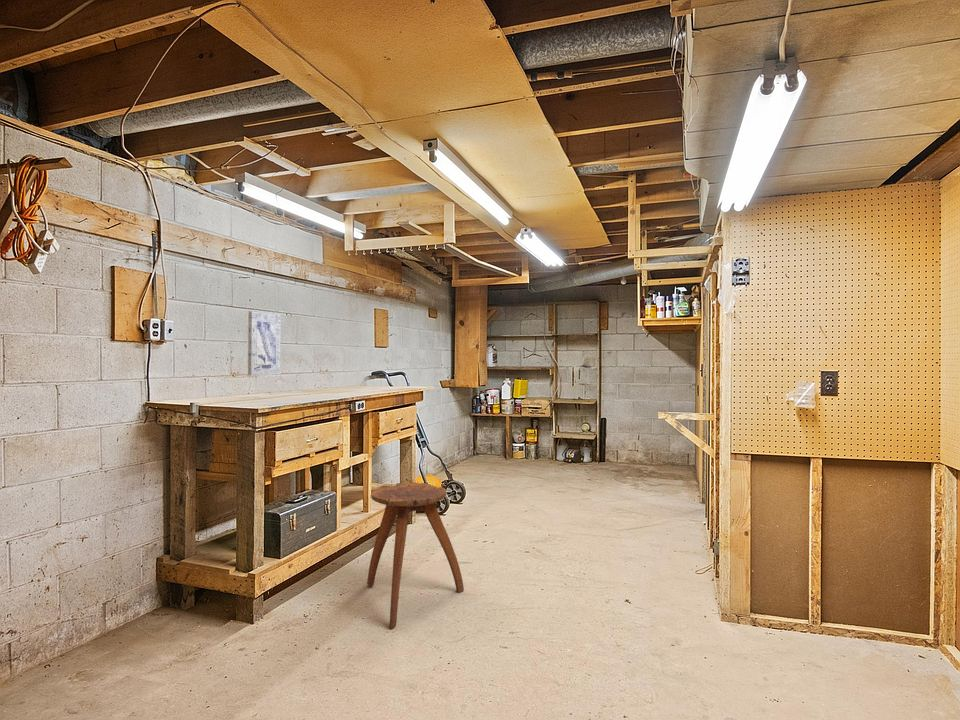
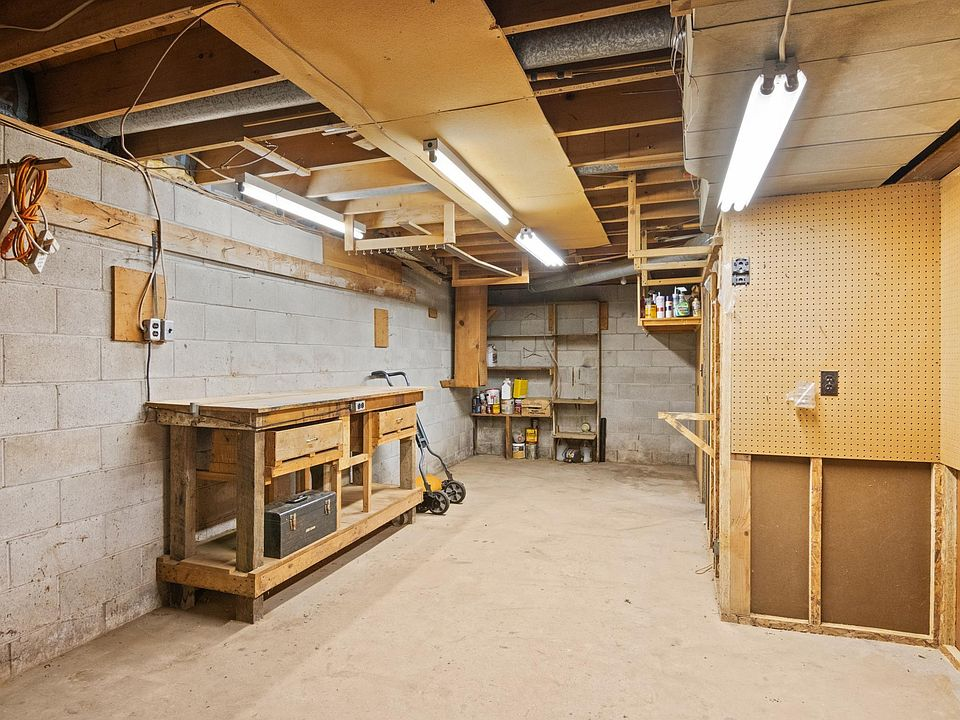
- stool (404, 546)
- wall art (264, 344)
